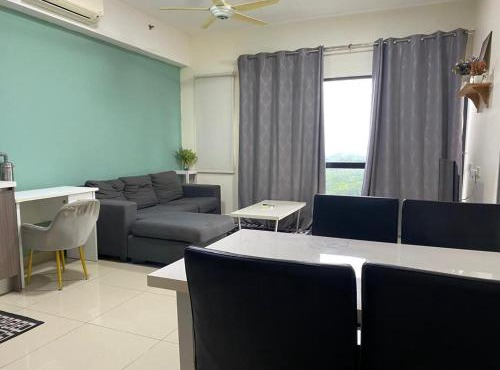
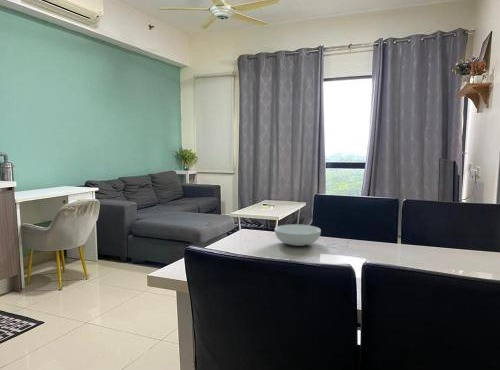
+ serving bowl (297, 236)
